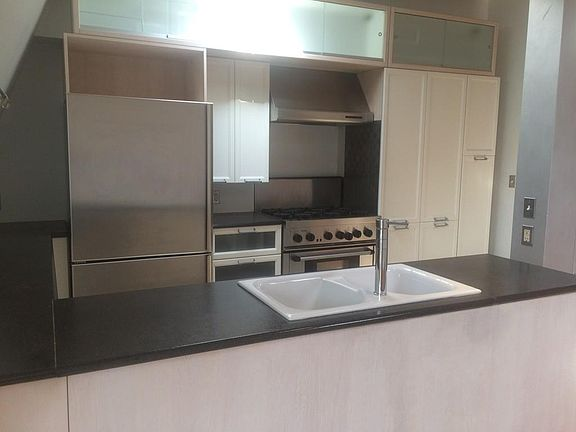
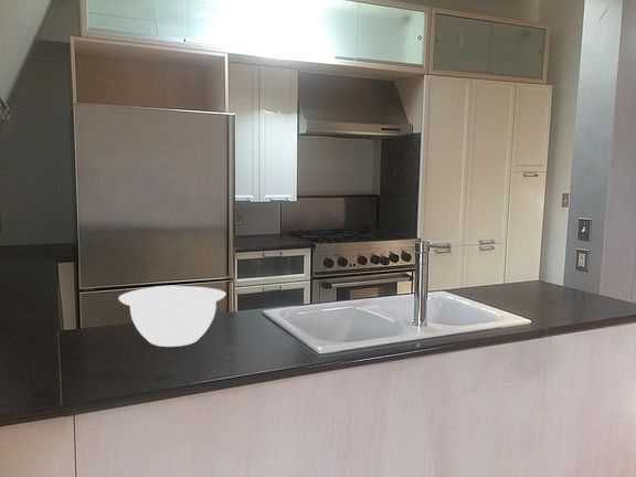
+ mixing bowl (173, 316)
